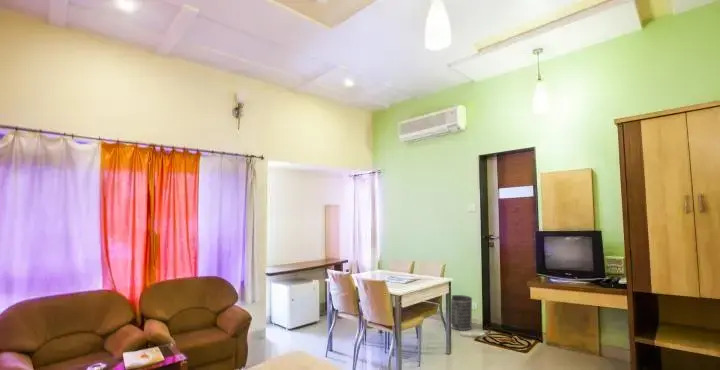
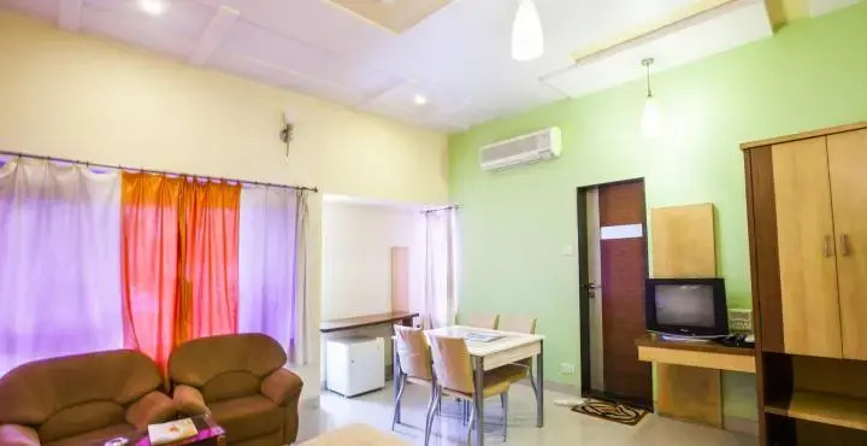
- wastebasket (460, 312)
